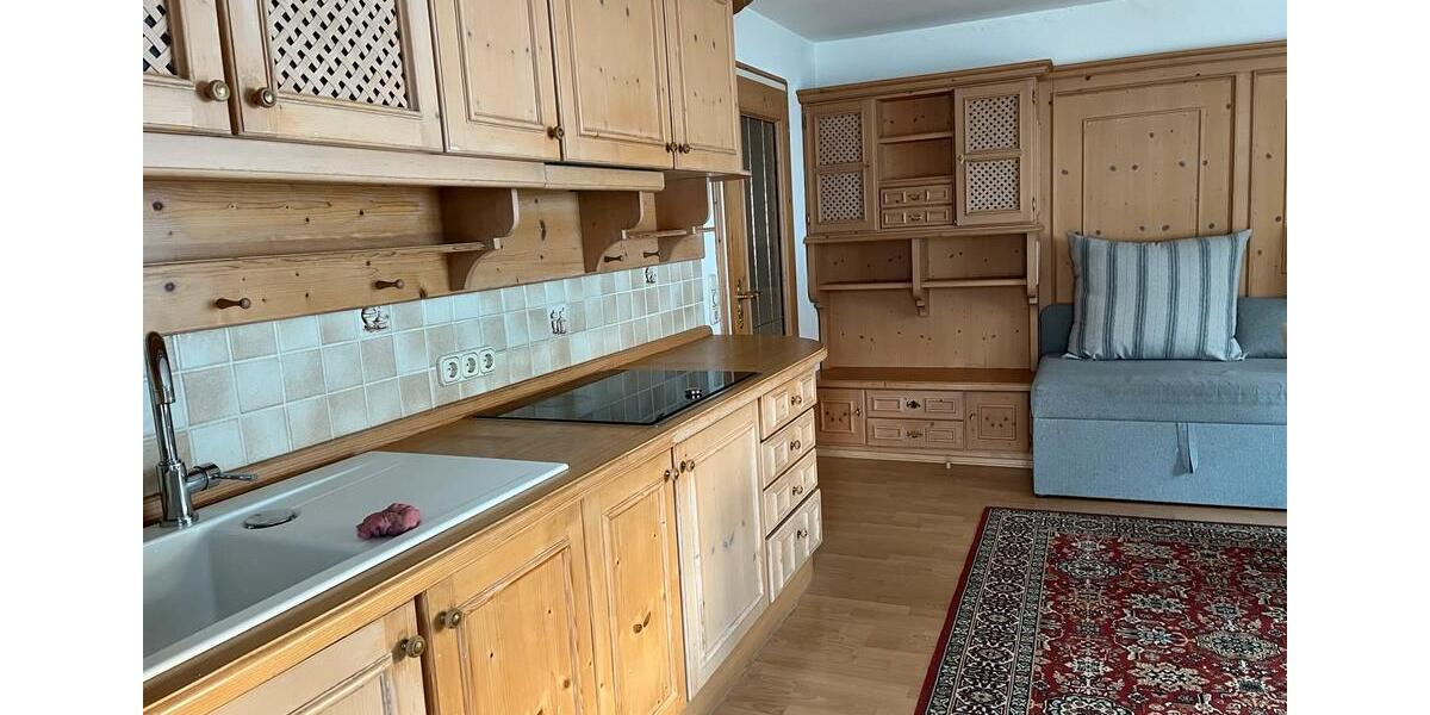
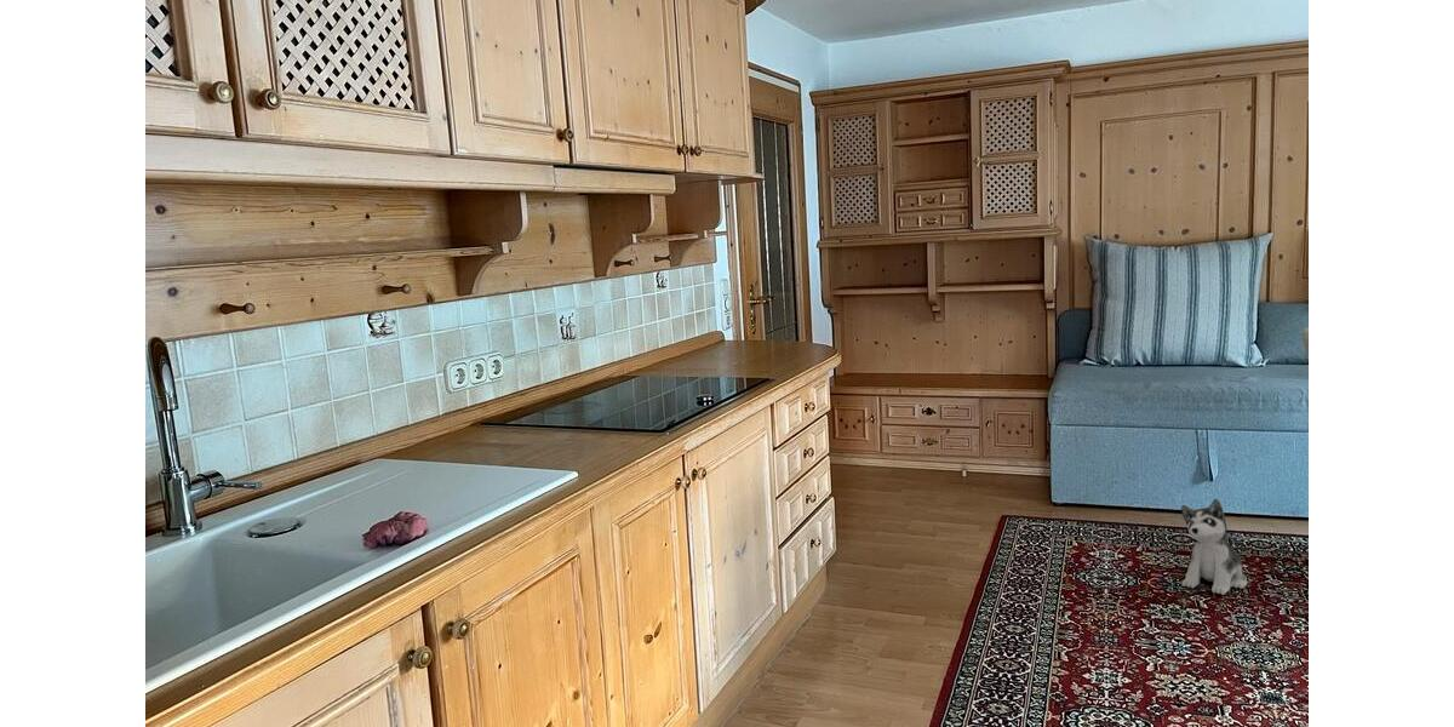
+ plush toy (1215, 538)
